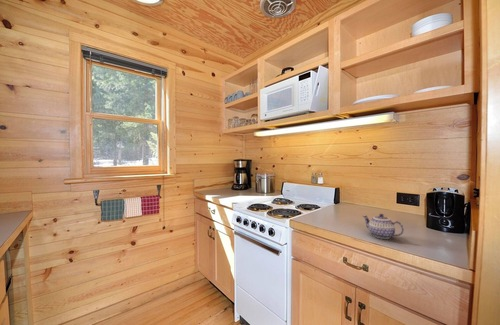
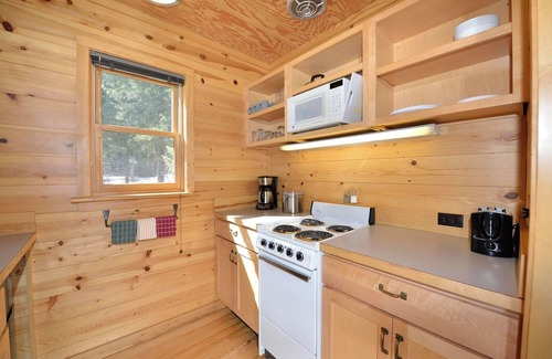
- teapot (381, 225)
